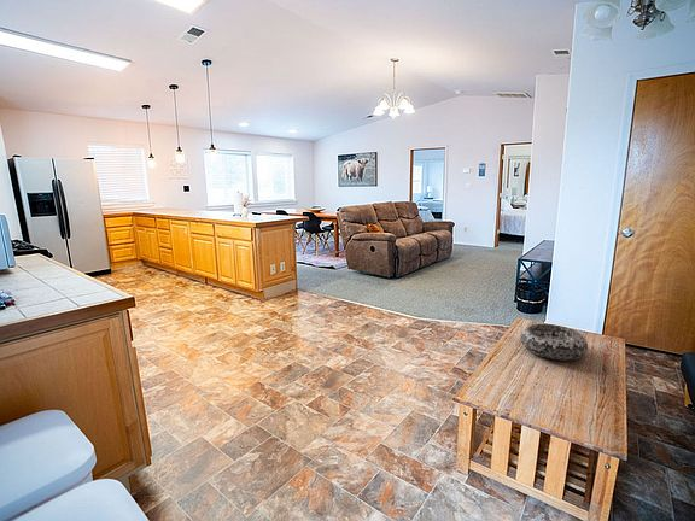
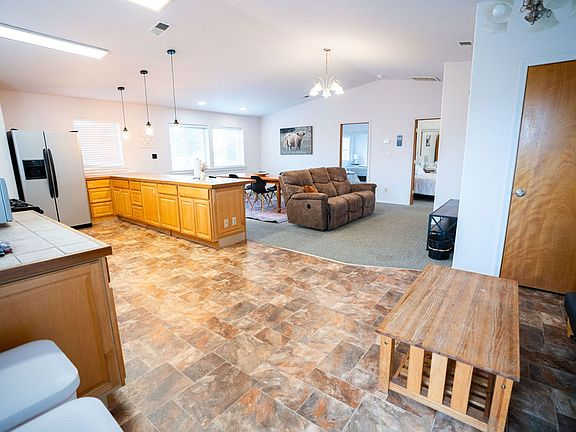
- decorative bowl (553, 341)
